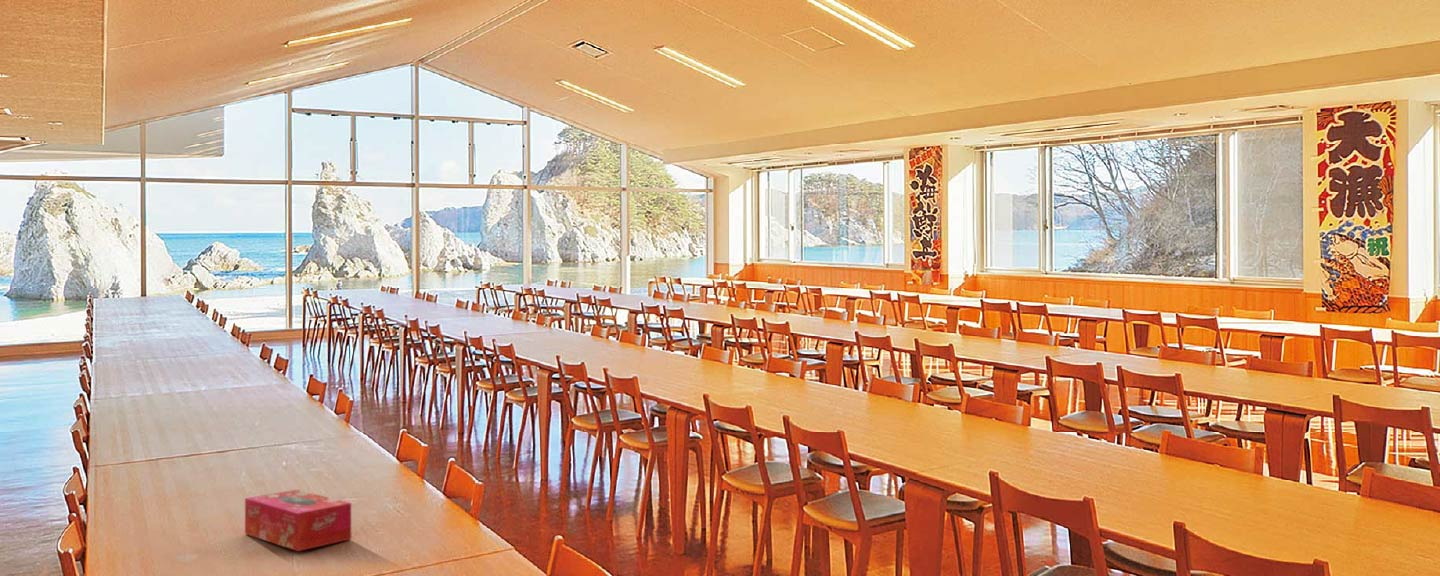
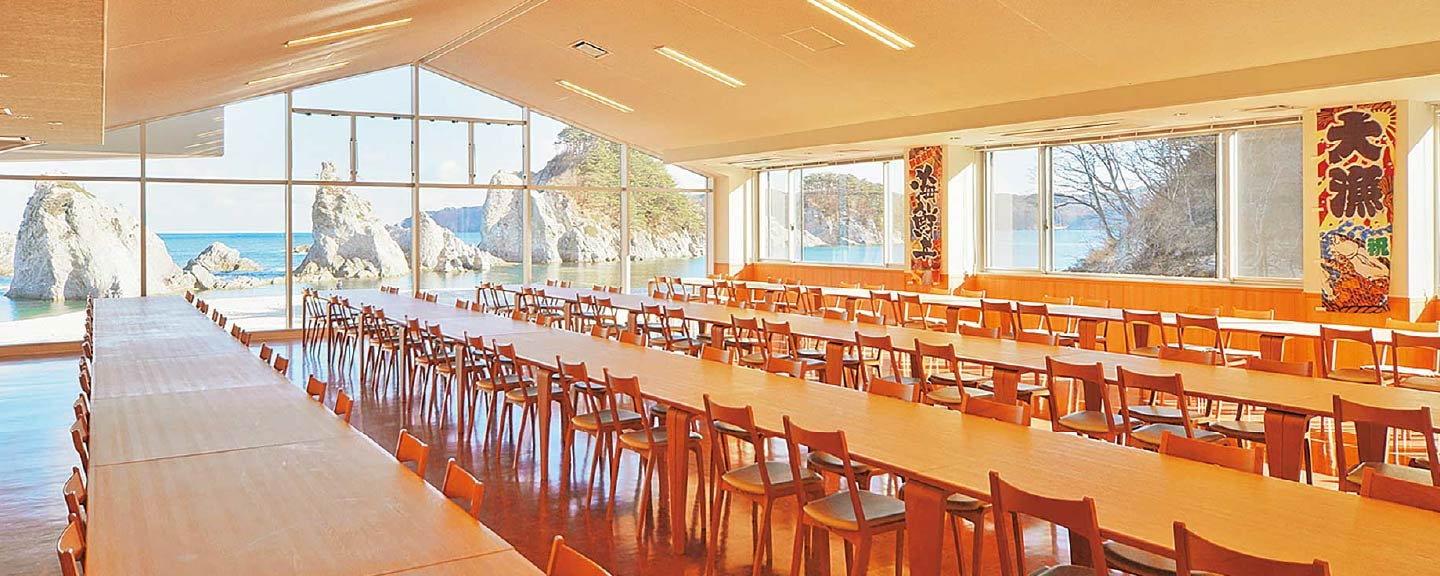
- tissue box (297, 518)
